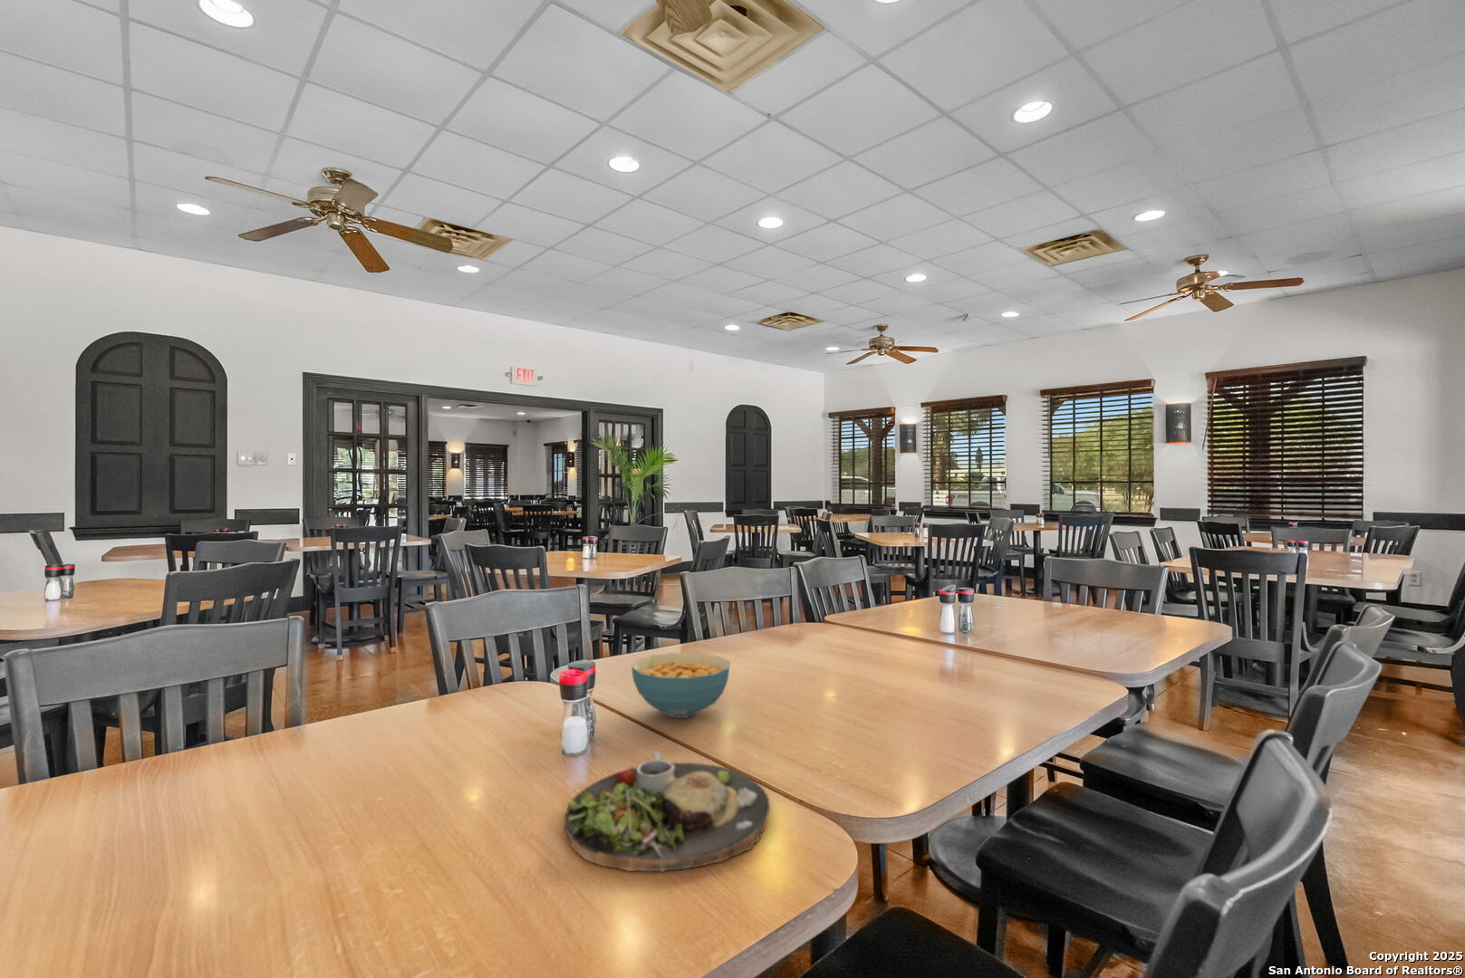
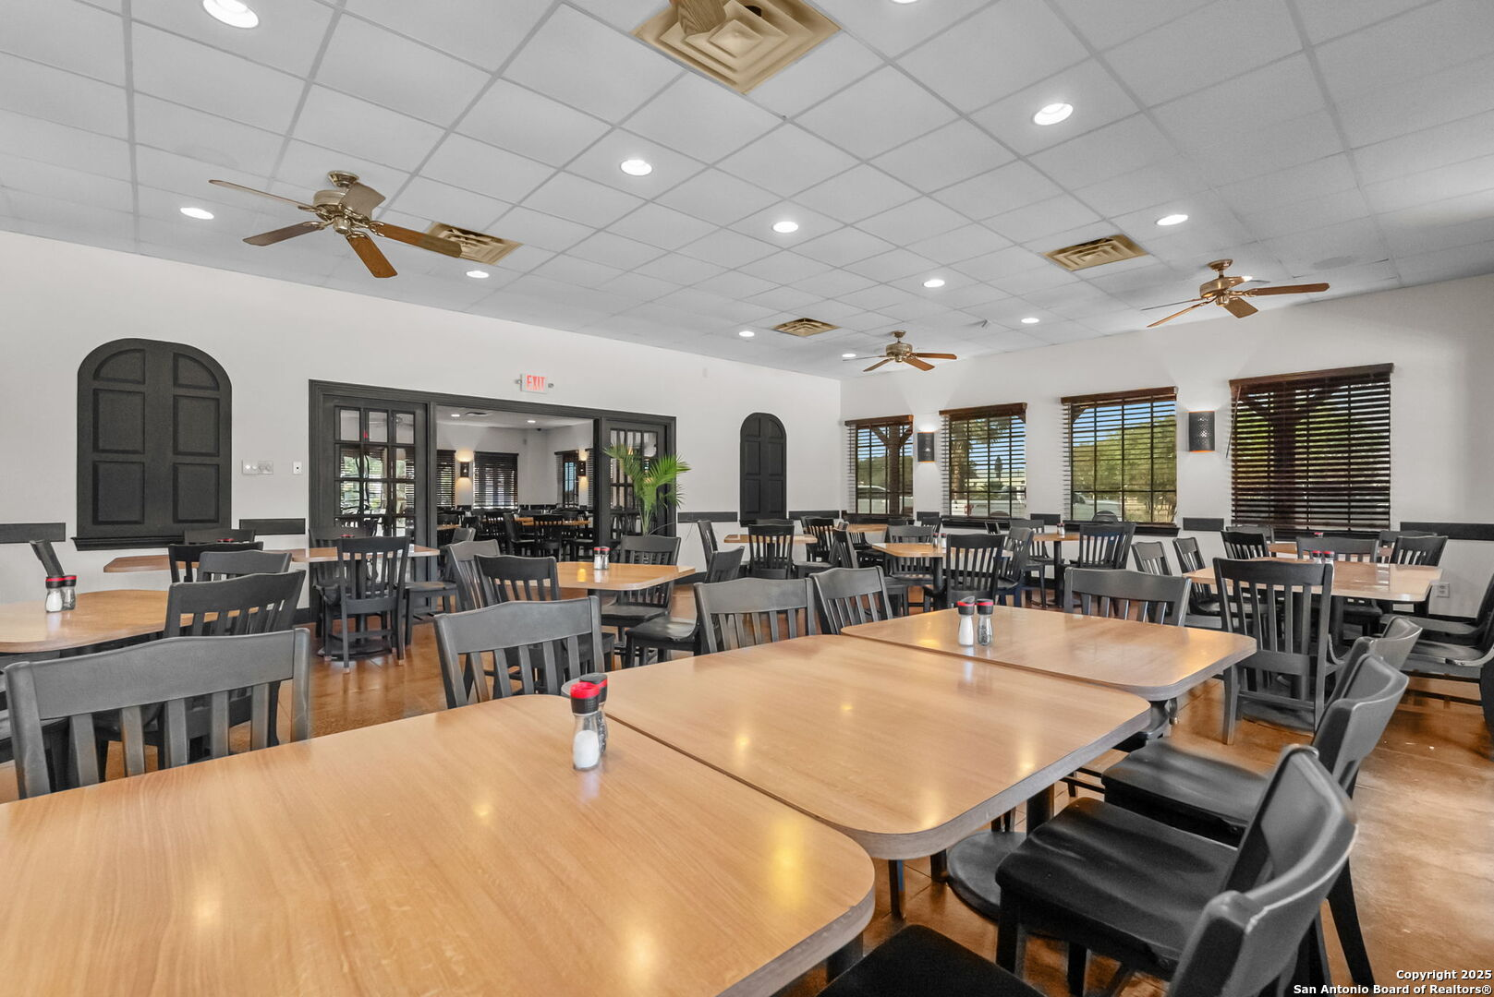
- cereal bowl (681, 689)
- dinner plate (668, 794)
